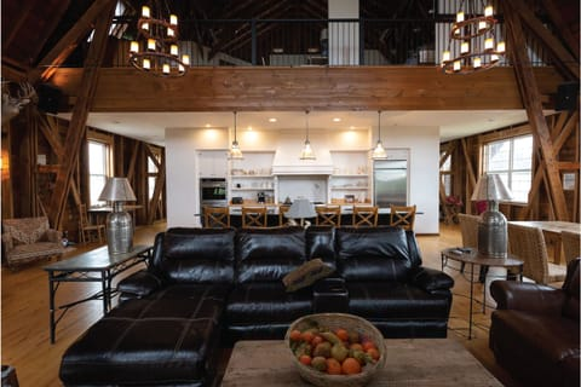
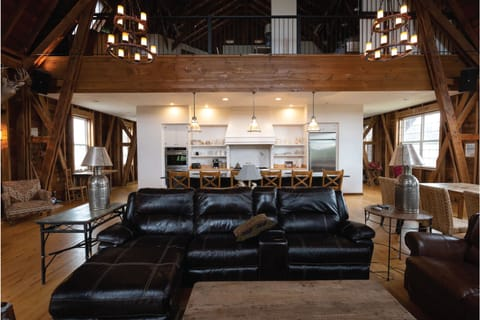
- fruit basket (334, 348)
